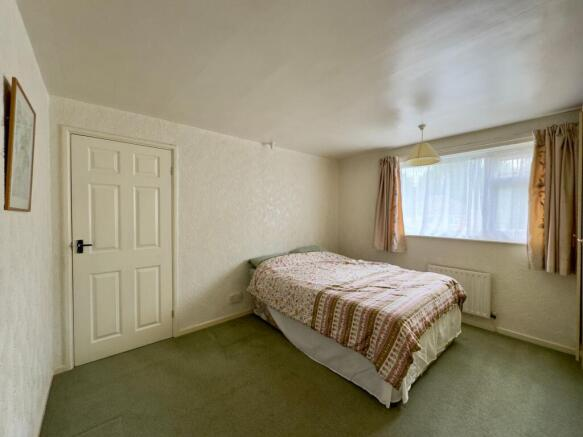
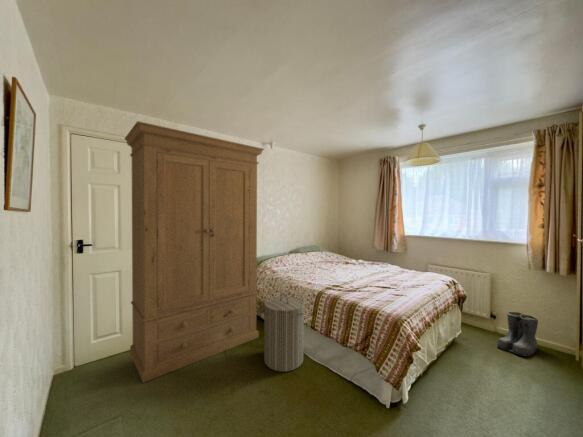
+ armoire (199, 245)
+ laundry hamper (284, 326)
+ boots (517, 331)
